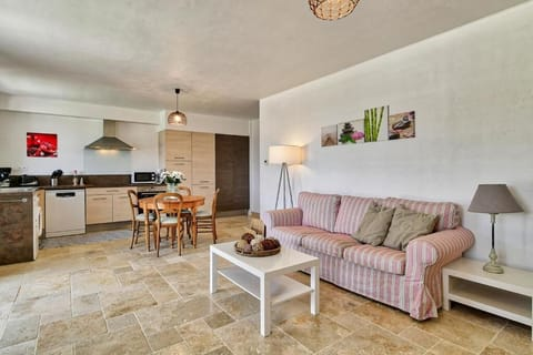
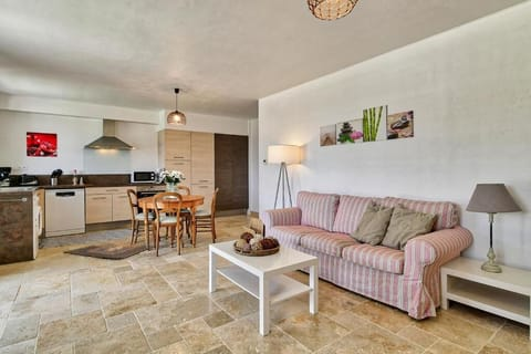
+ rug (112, 248)
